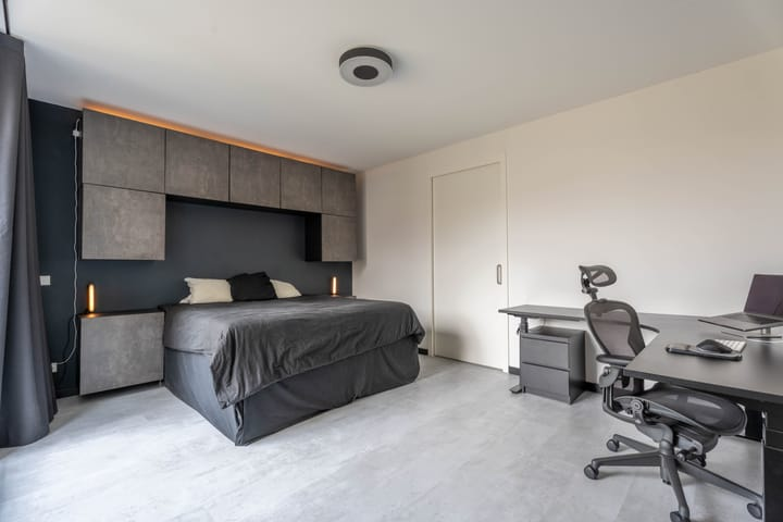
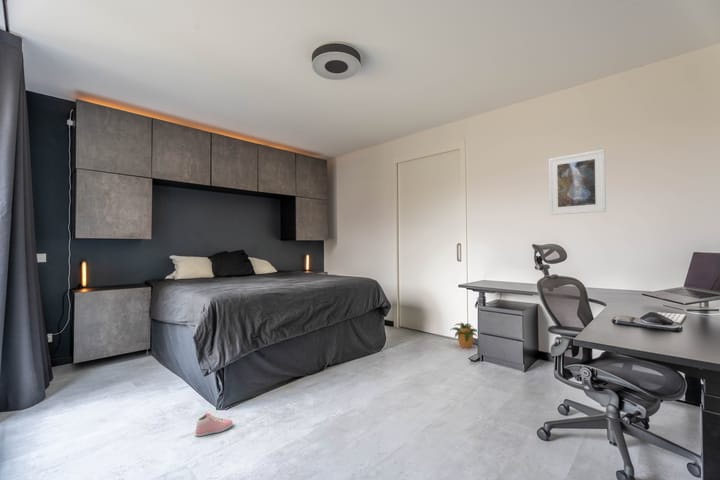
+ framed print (575, 183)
+ potted plant (463, 333)
+ sneaker (214, 421)
